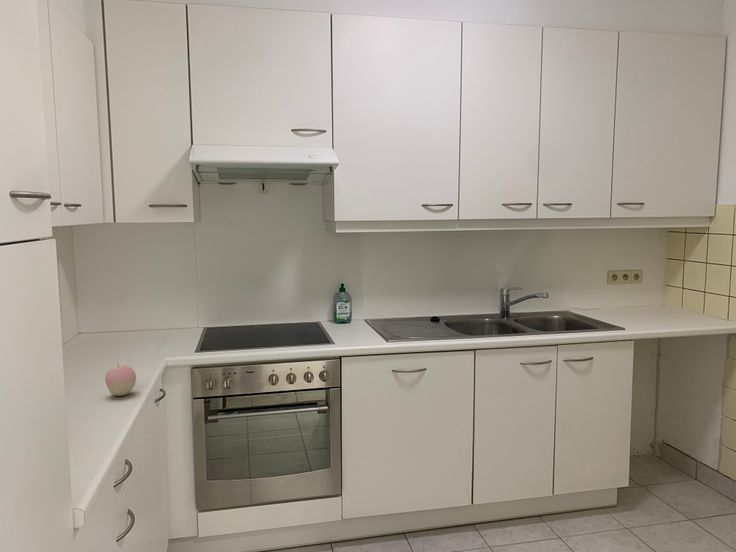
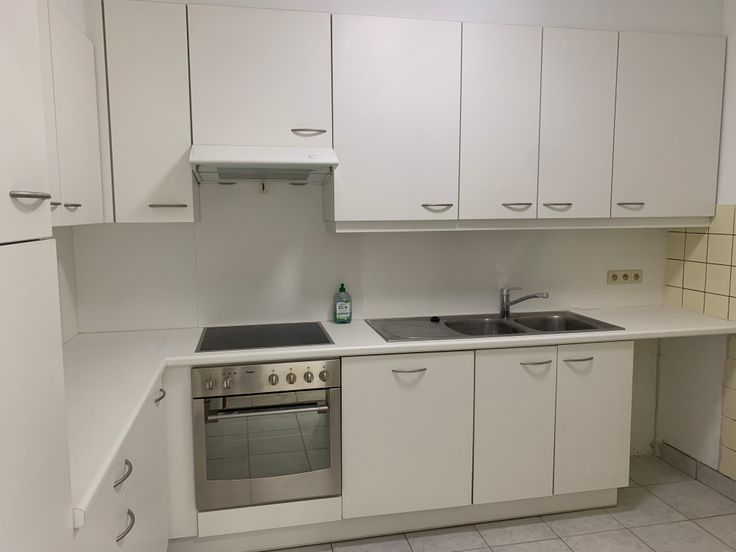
- apple (120, 378)
